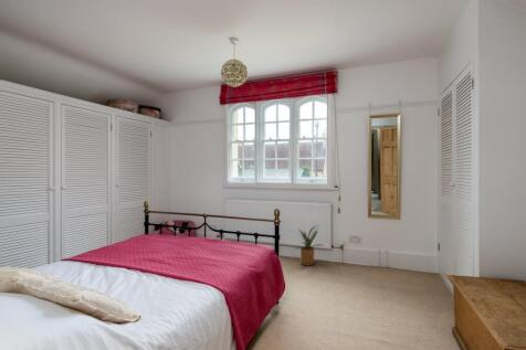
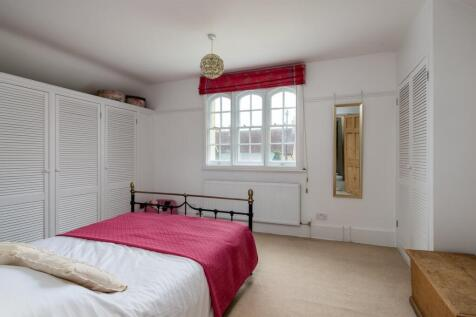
- house plant (306, 243)
